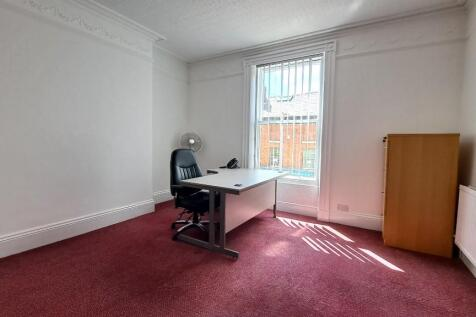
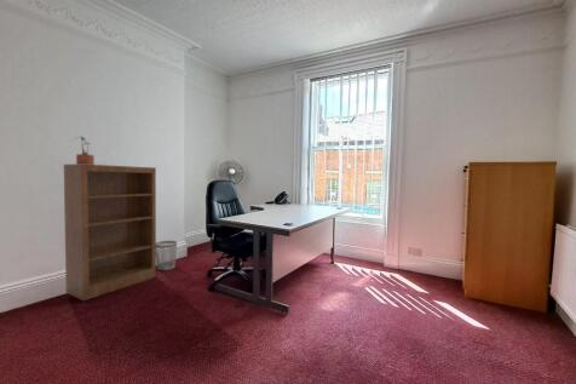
+ potted plant (82, 150)
+ wastebasket (165, 254)
+ bookshelf (114, 225)
